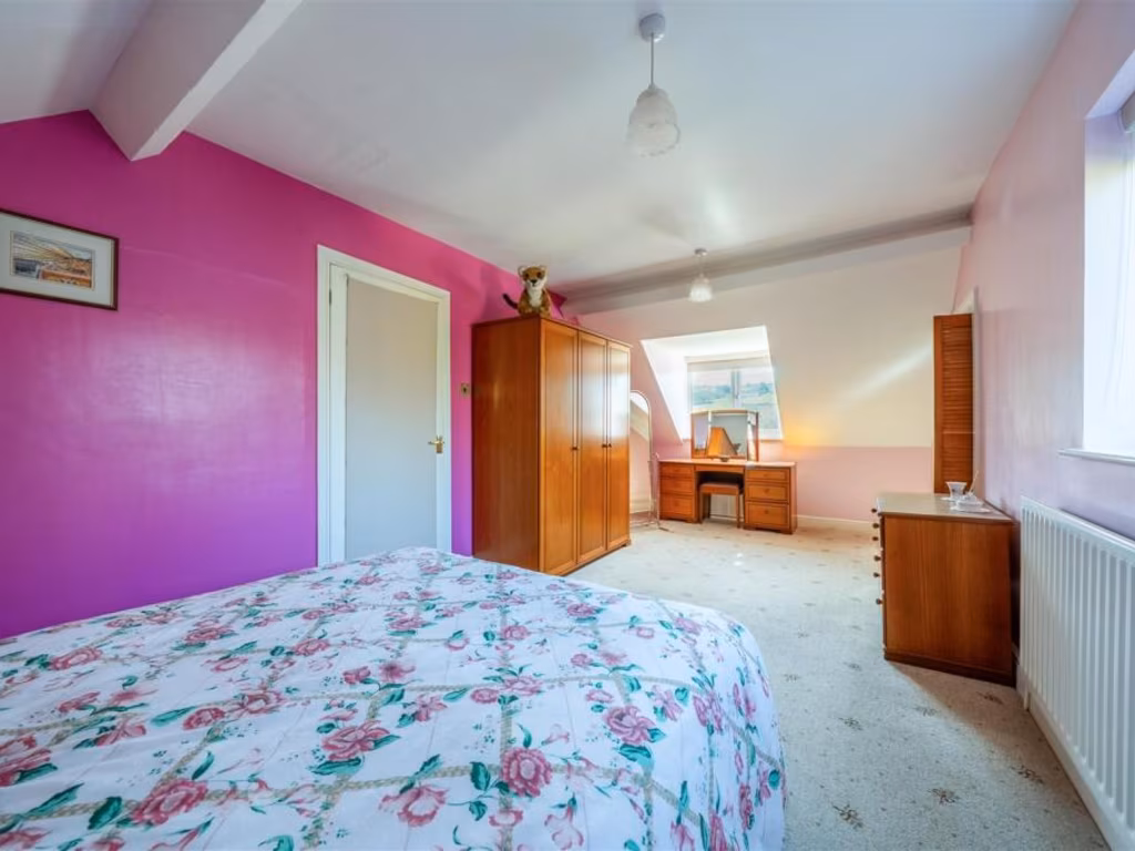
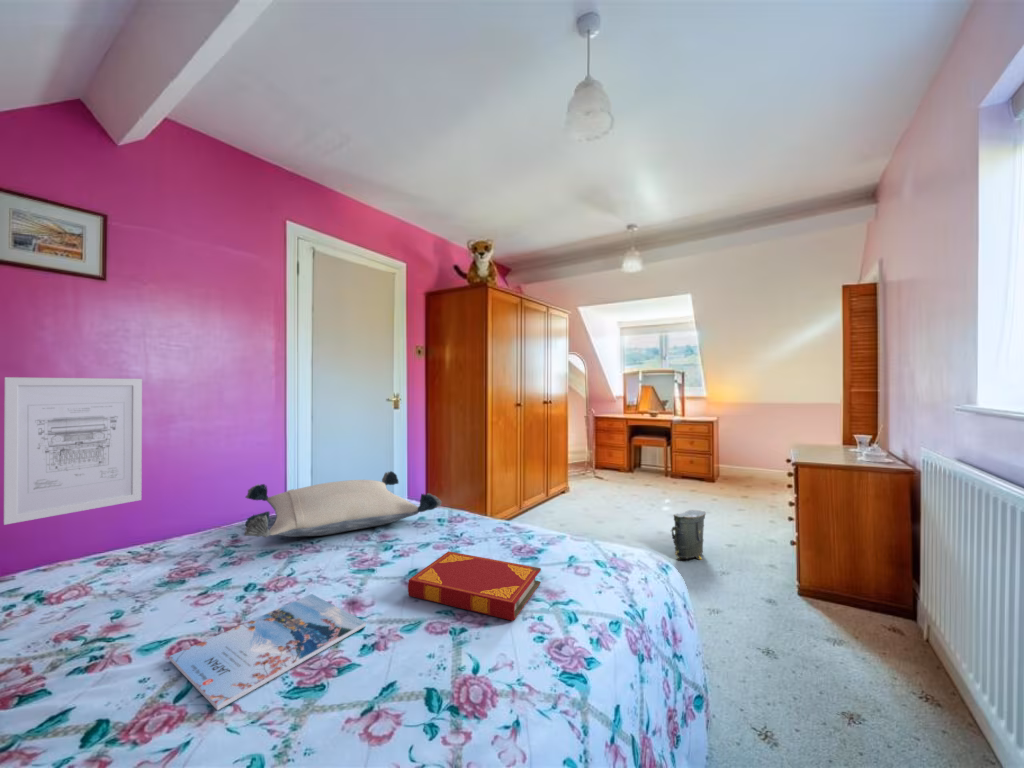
+ bag (687, 533)
+ magazine (274, 639)
+ wall art (79, 444)
+ hardback book (476, 581)
+ pillow (340, 504)
